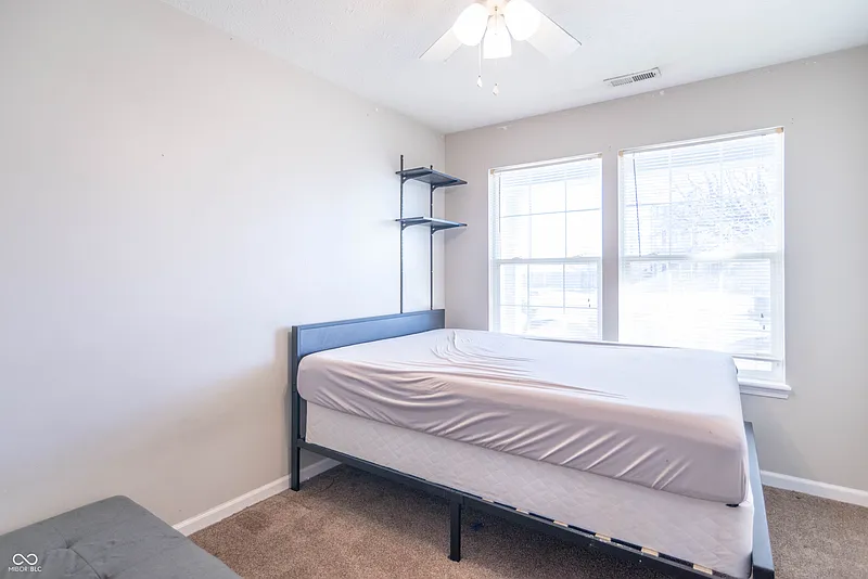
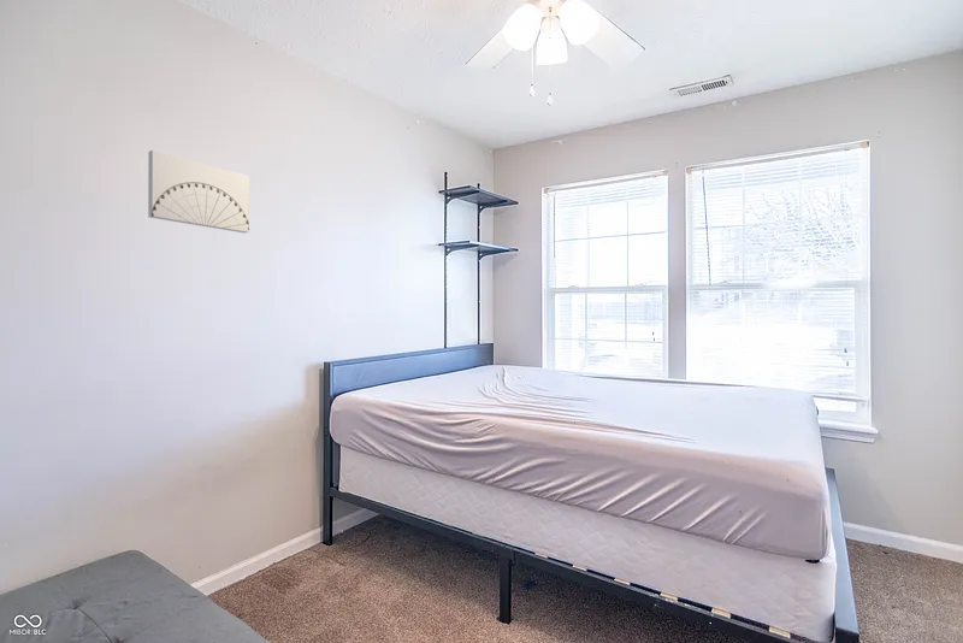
+ wall art (202, 194)
